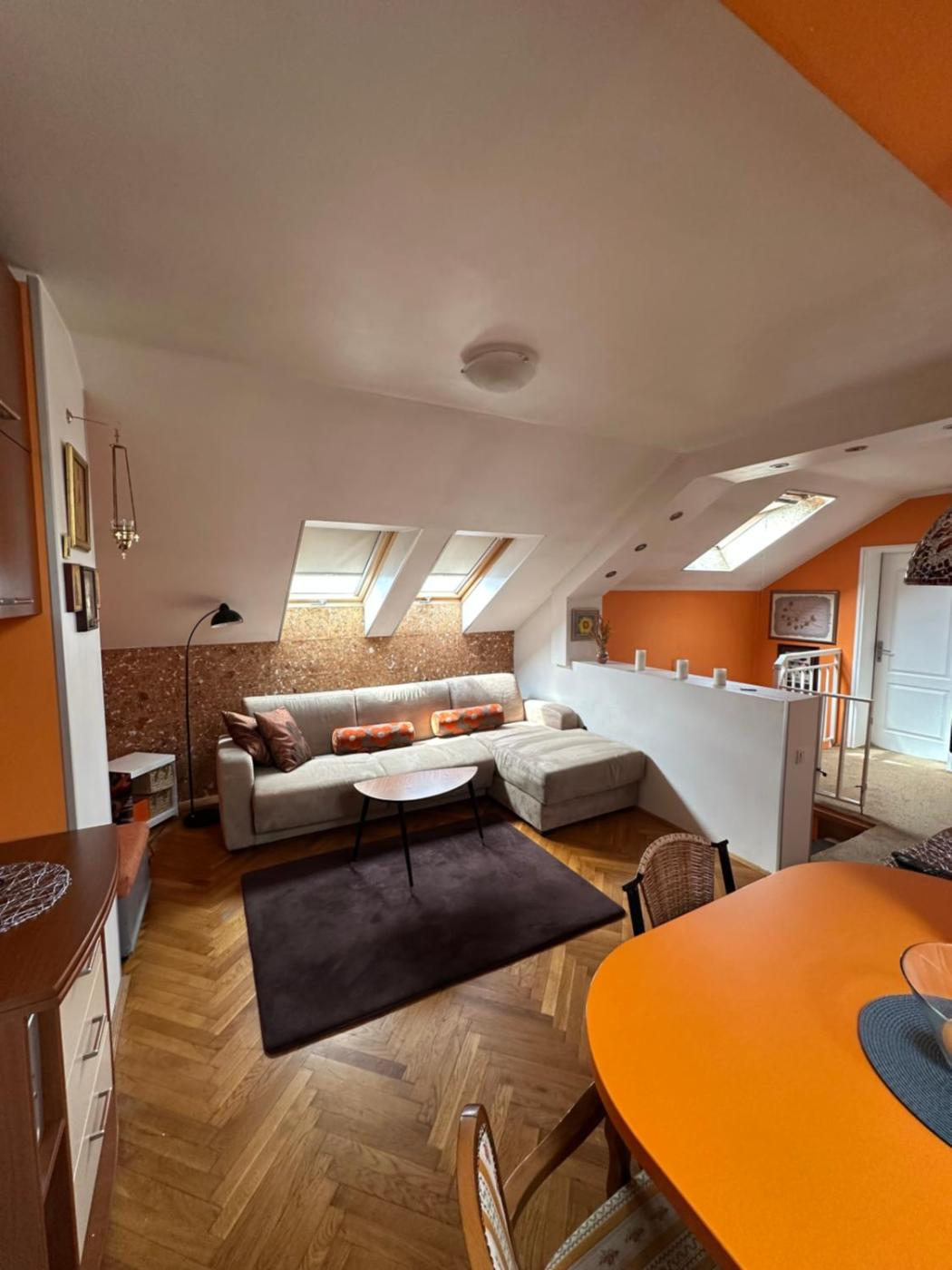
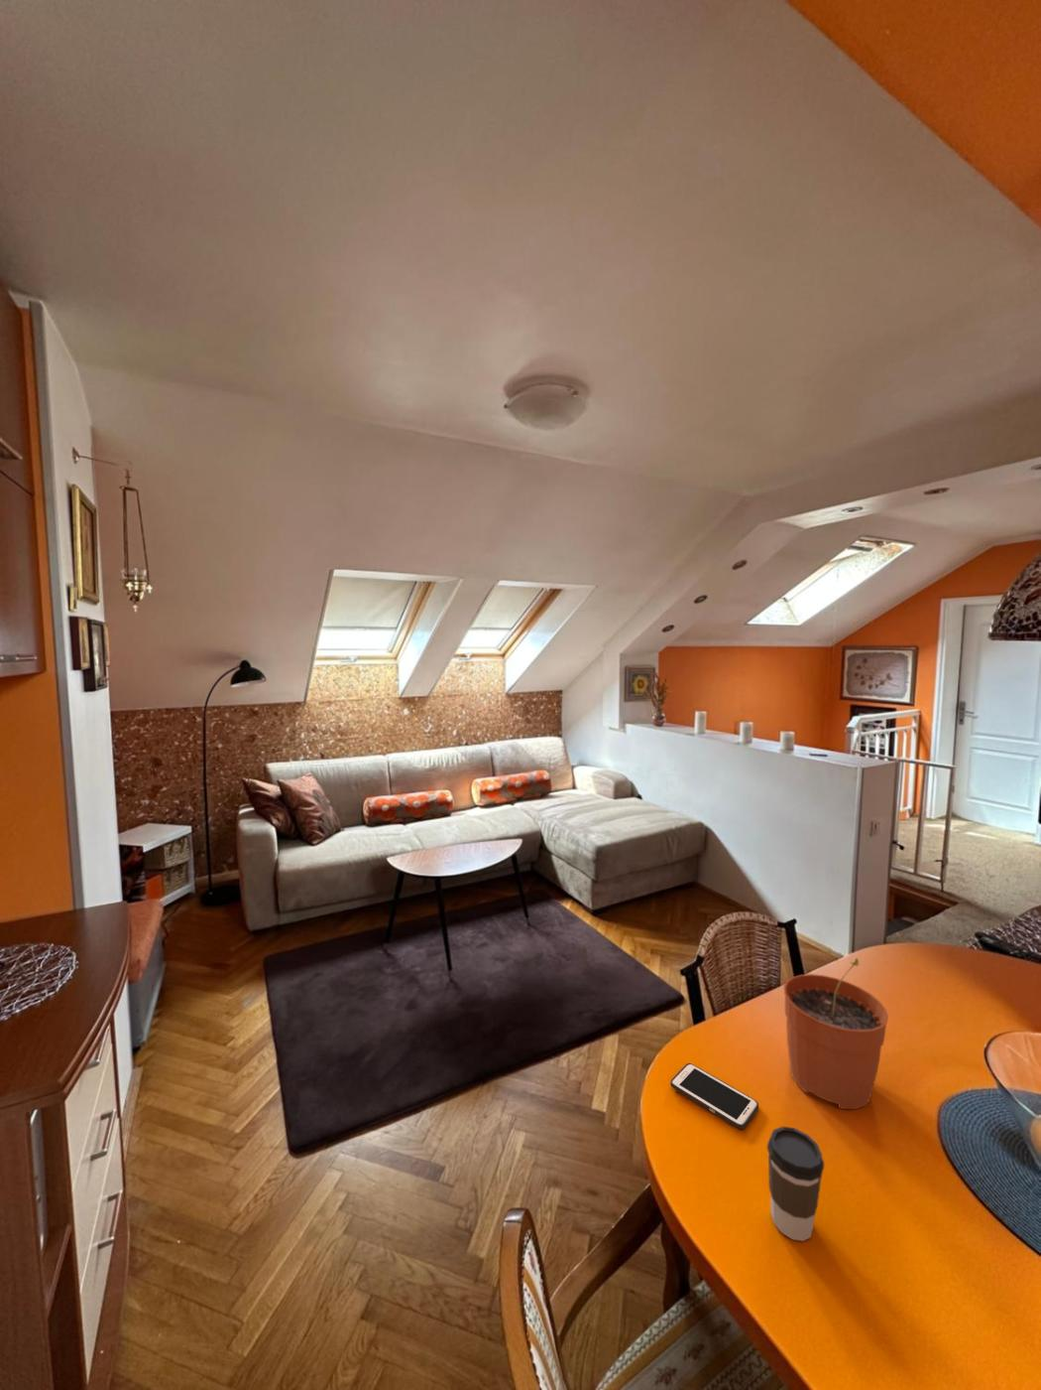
+ coffee cup (793, 1183)
+ plant pot (833, 1020)
+ cell phone (713, 1094)
